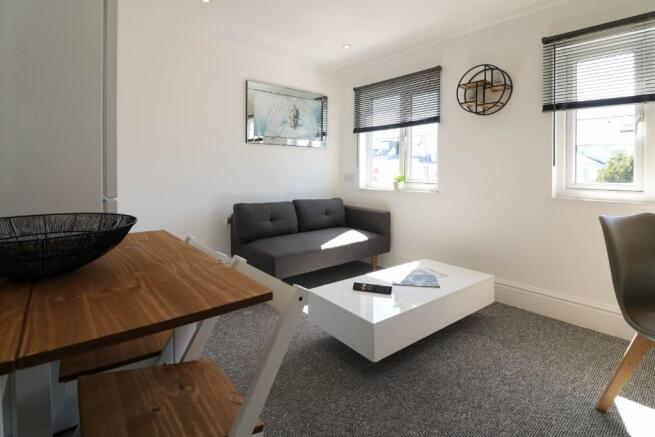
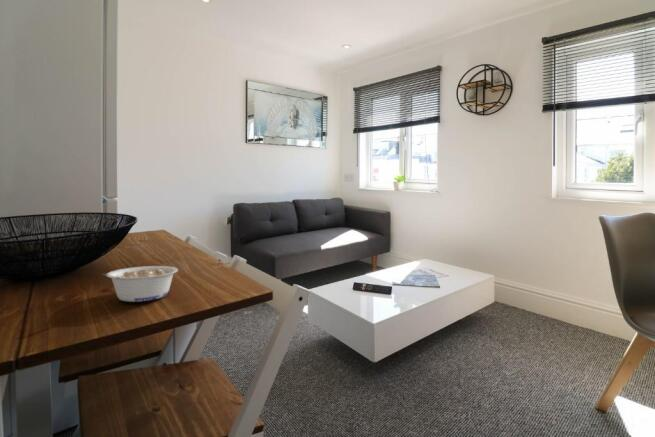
+ legume (143, 281)
